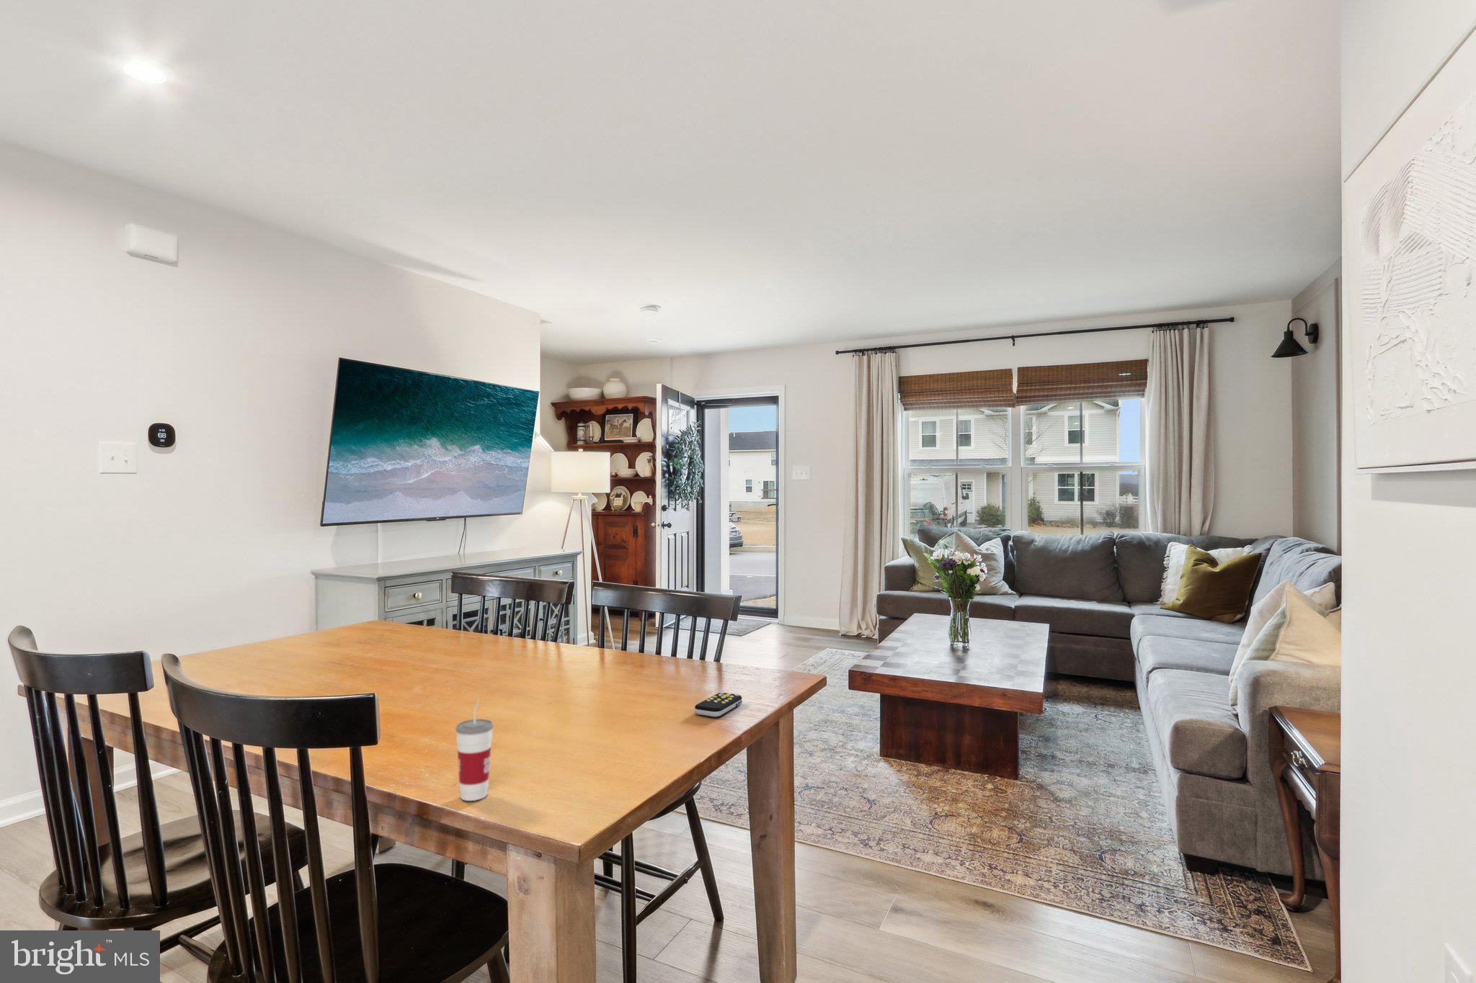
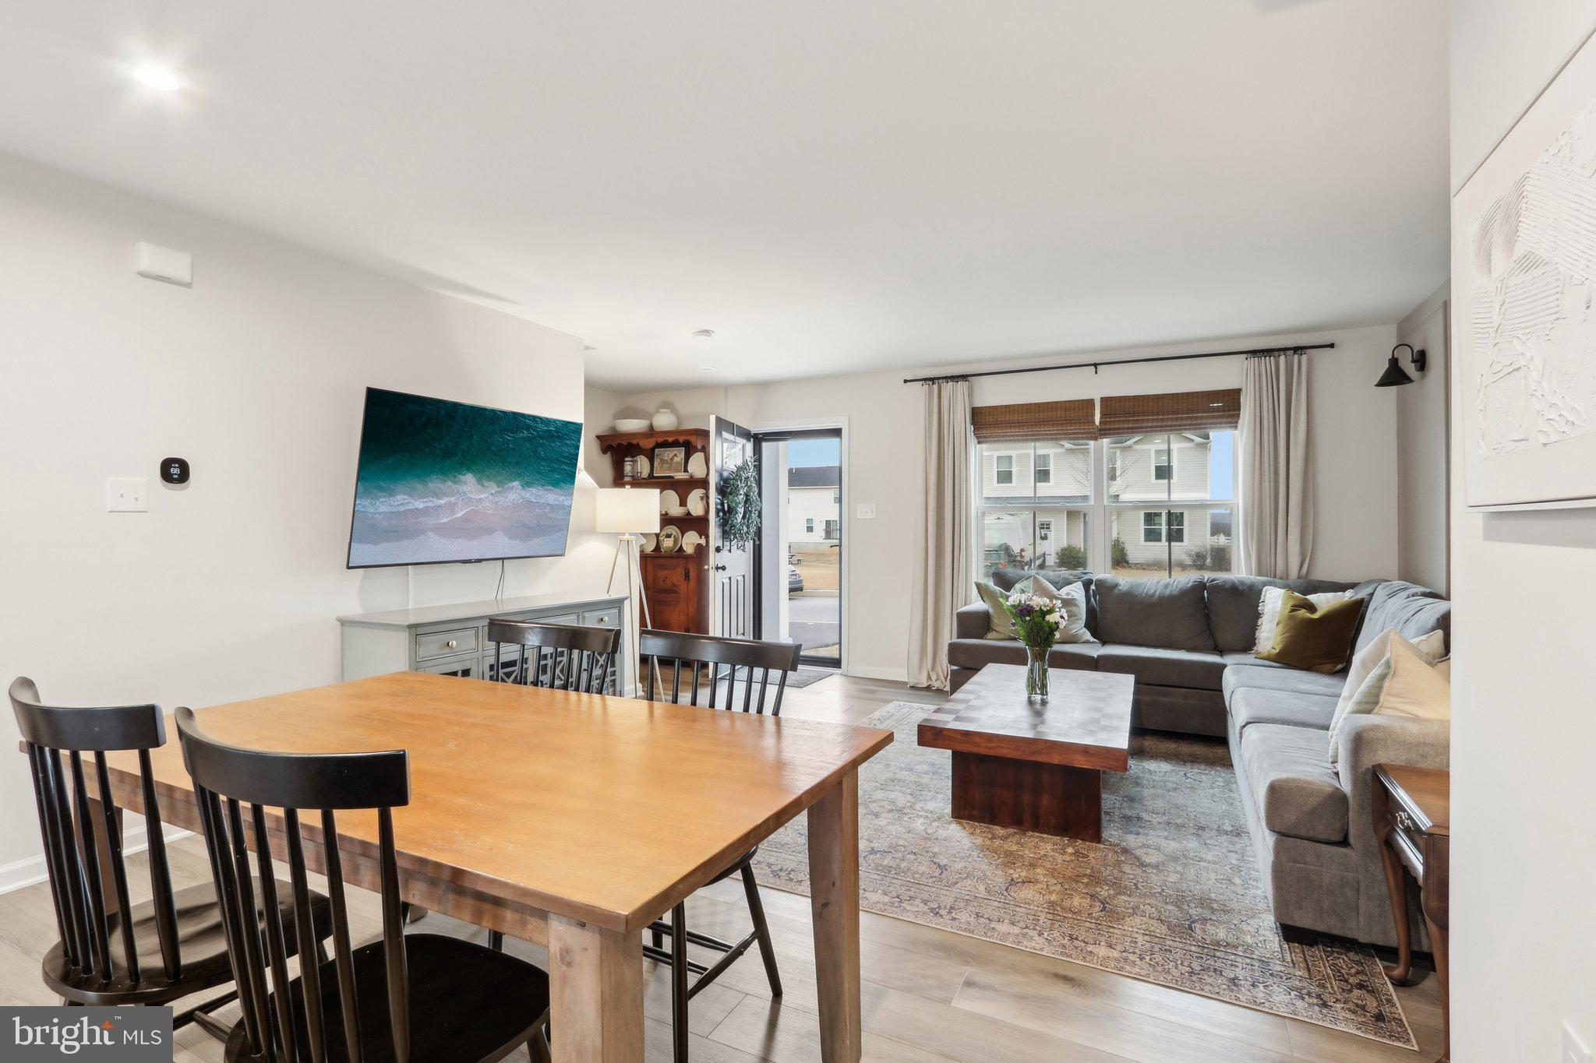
- remote control (719, 703)
- cup (474, 747)
